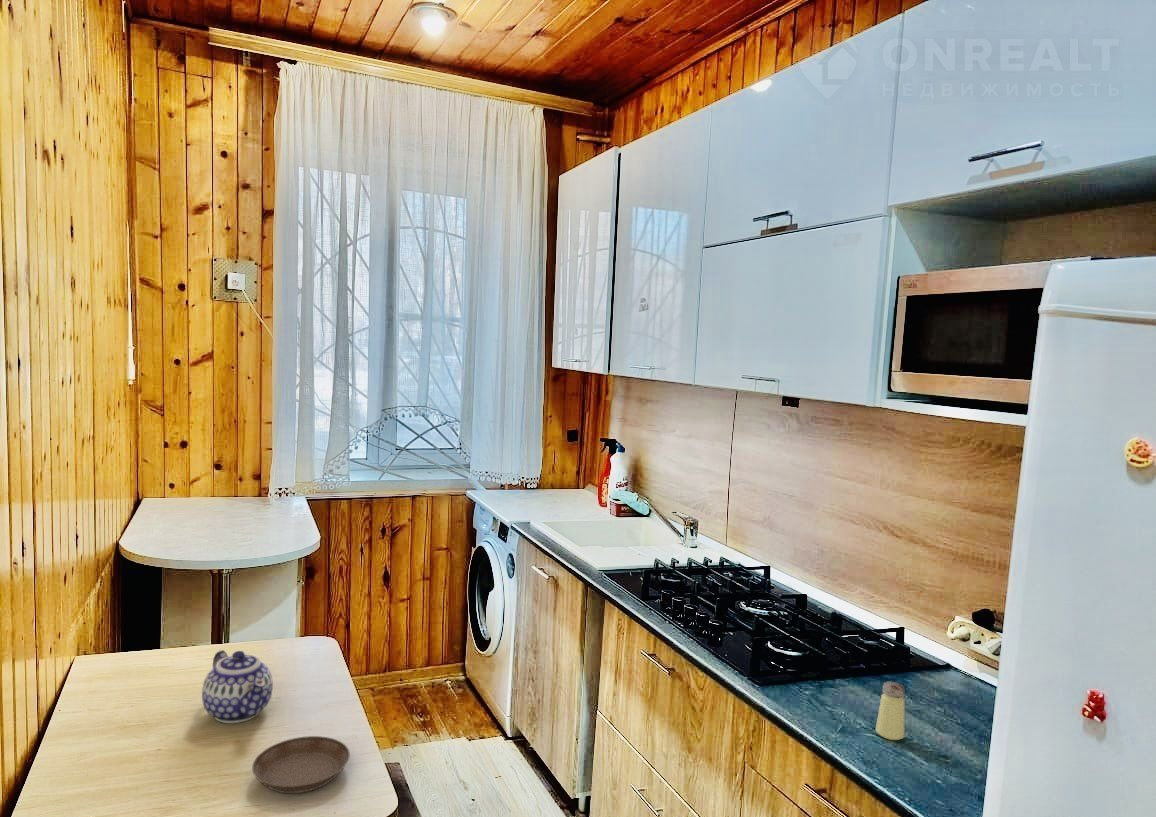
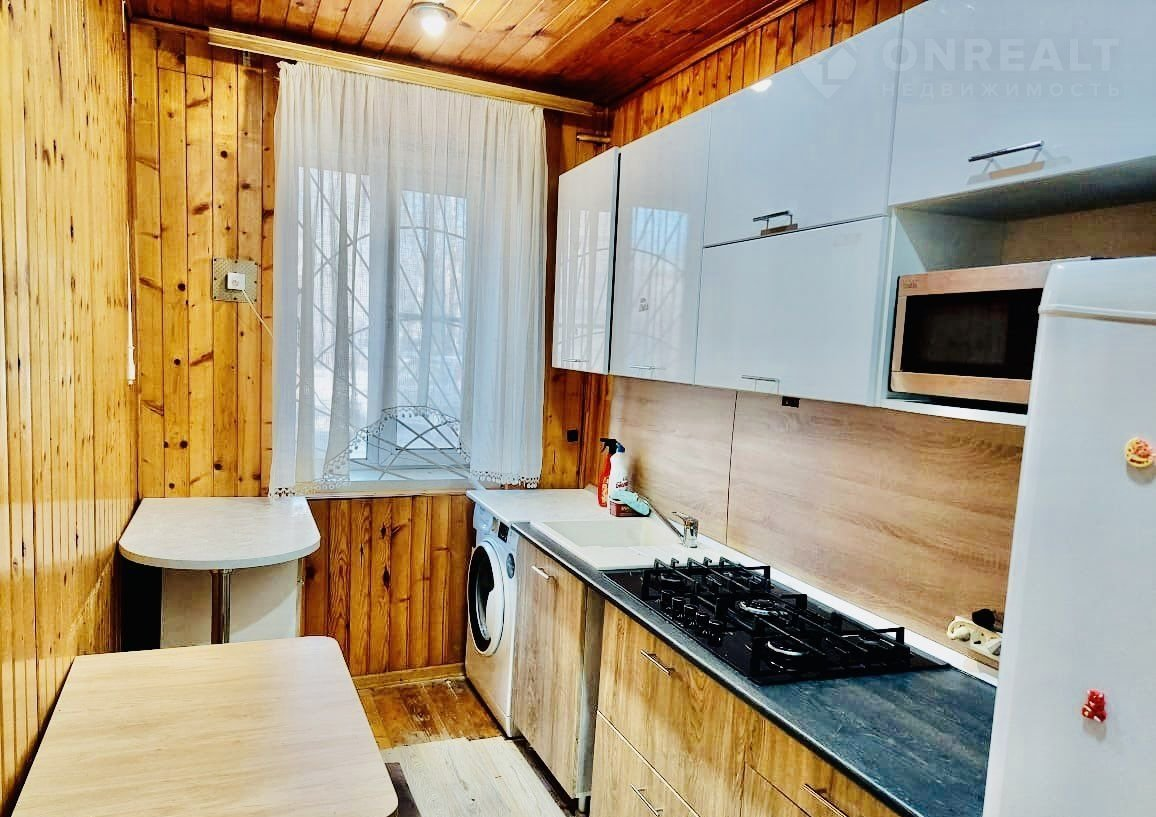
- saucer (301, 766)
- teapot (238, 682)
- saltshaker (891, 709)
